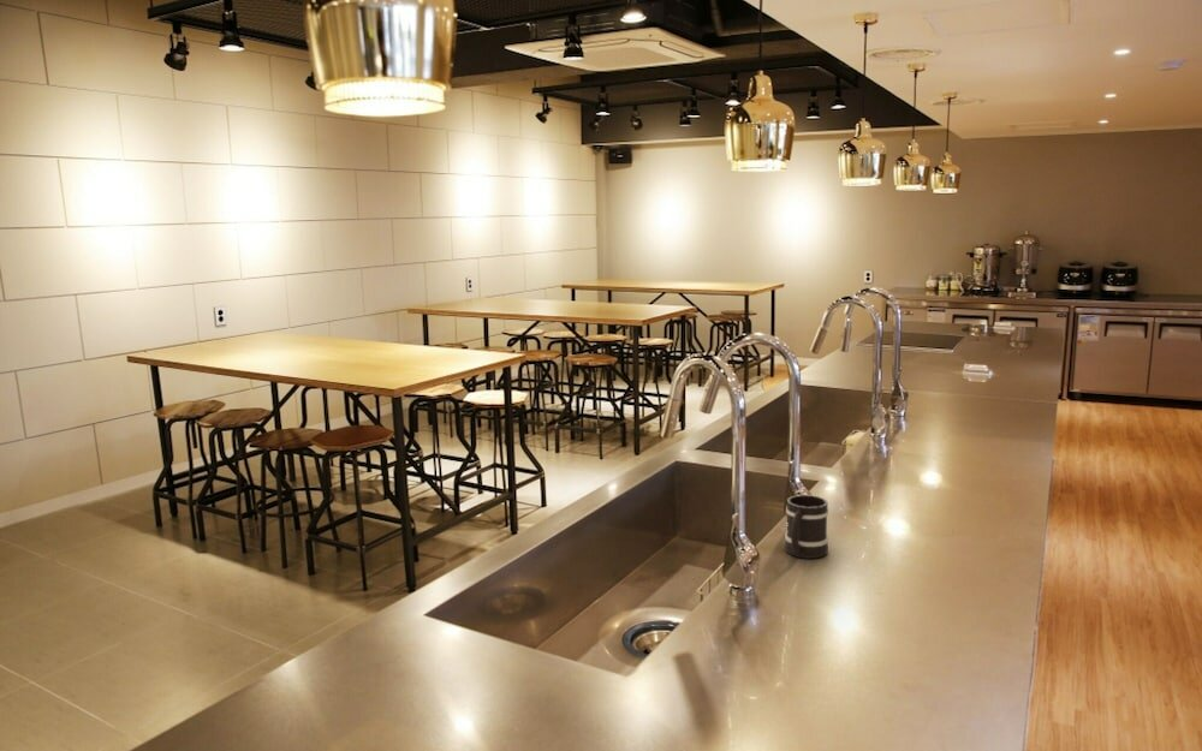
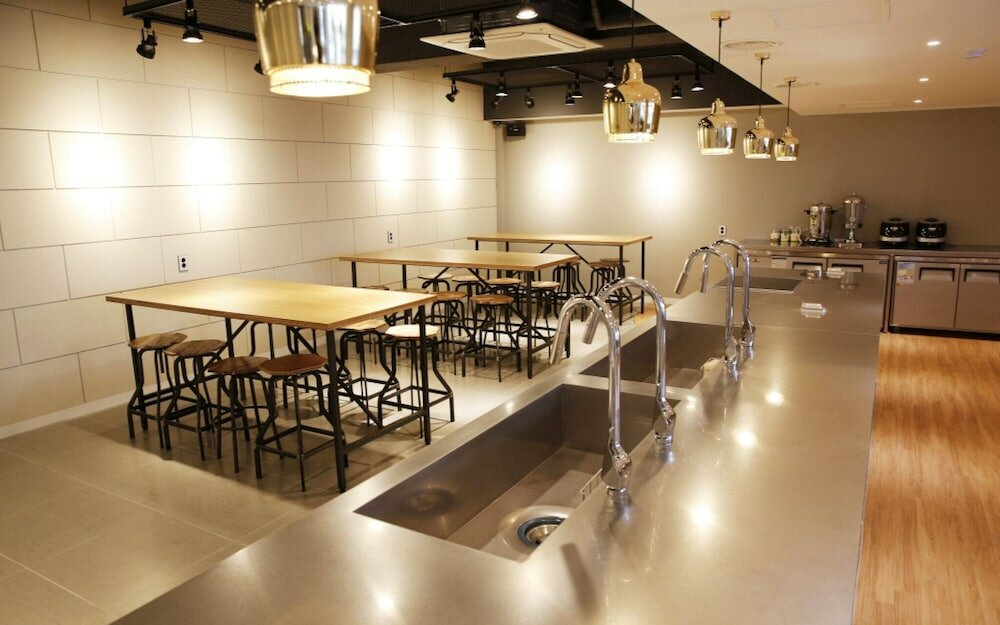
- mug (803, 528)
